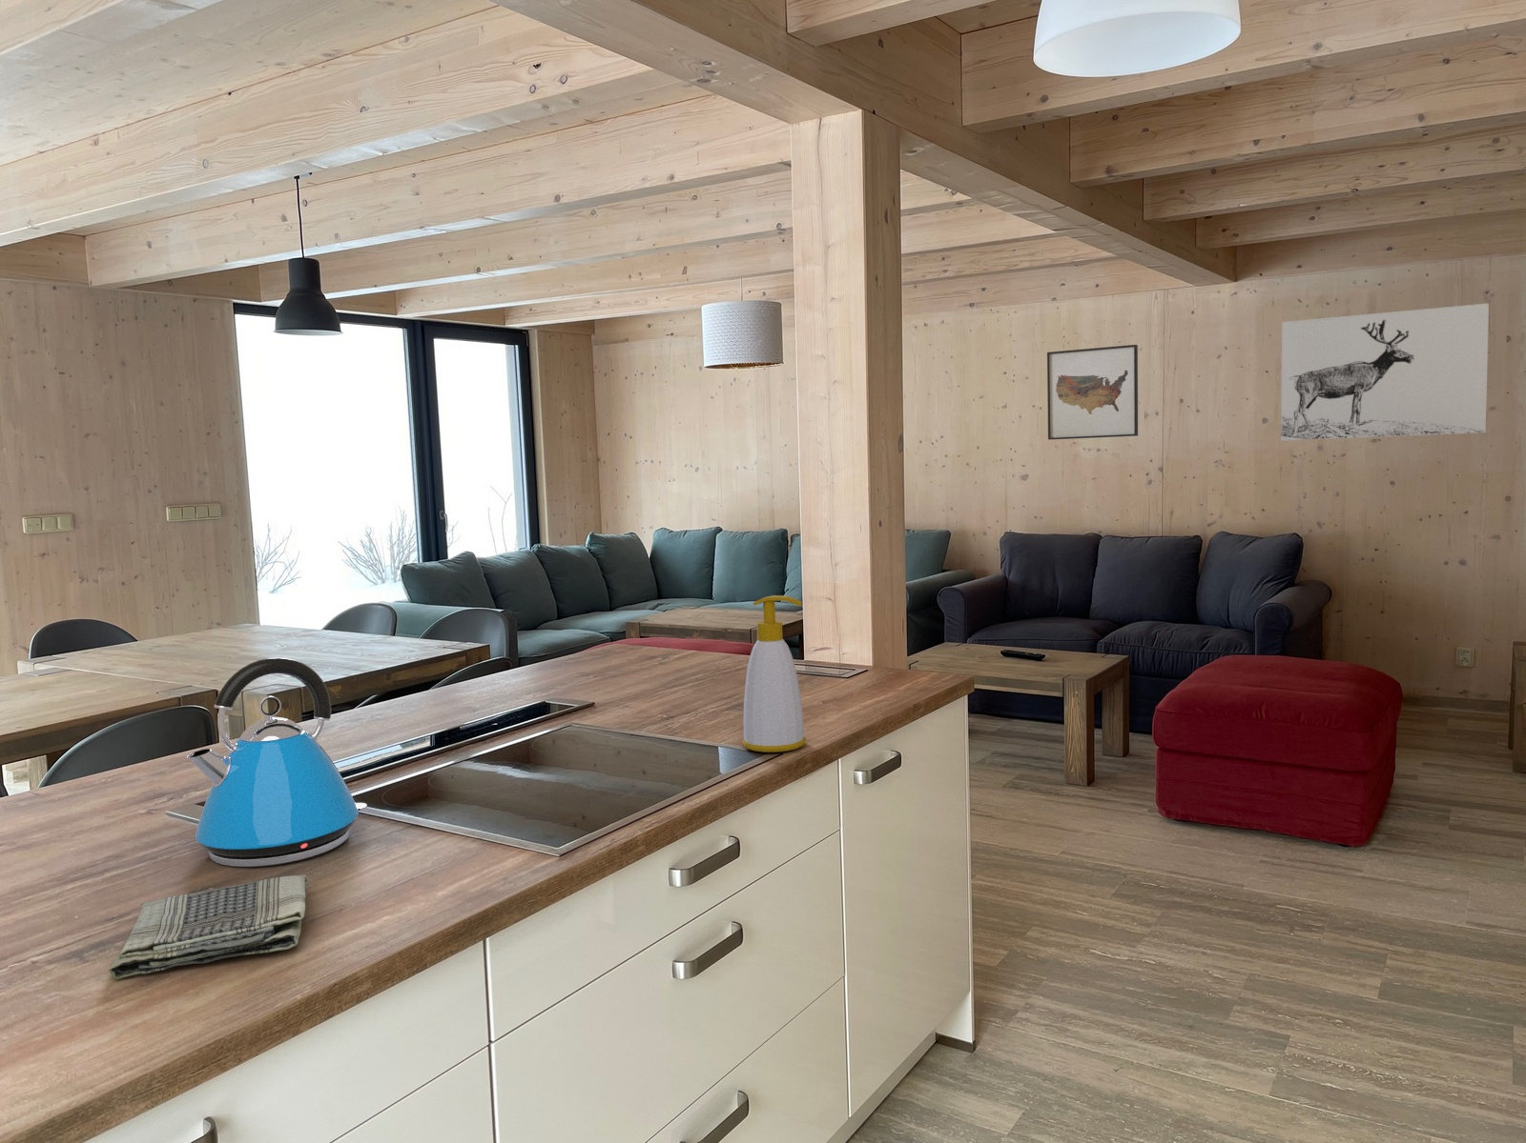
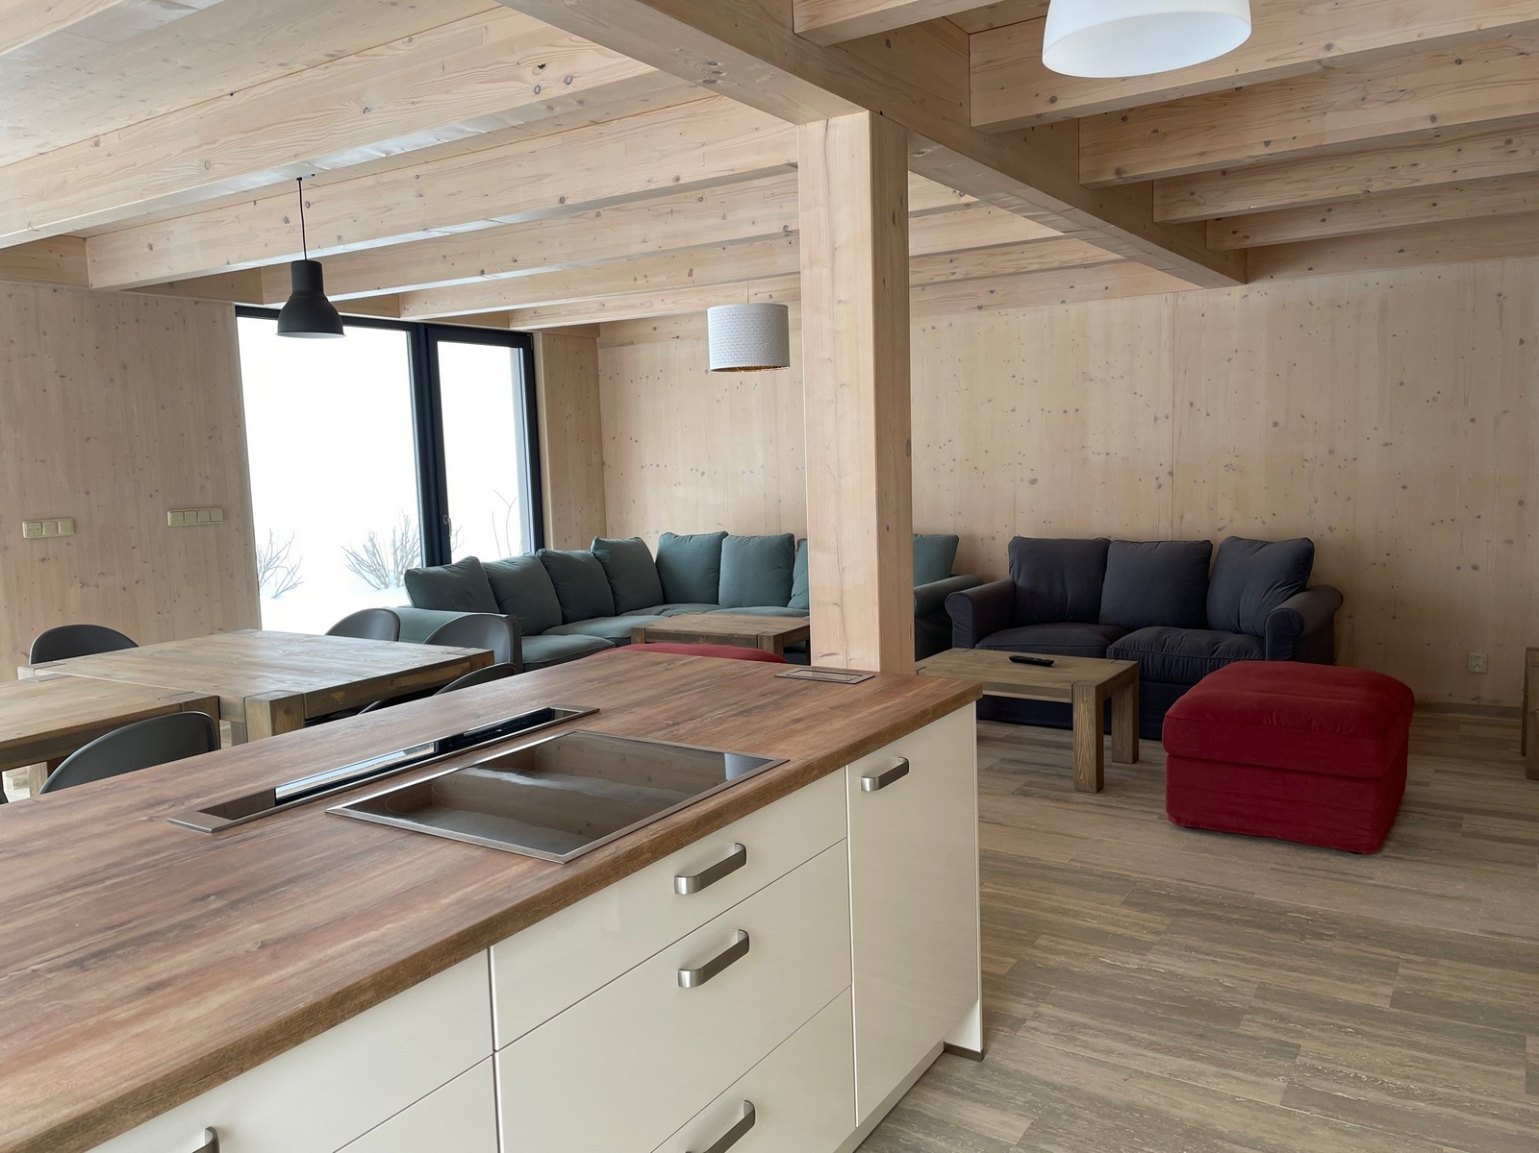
- soap bottle (771, 671)
- kettle (279, 750)
- wall art (1381, 376)
- dish towel (217, 918)
- wall art (1091, 394)
